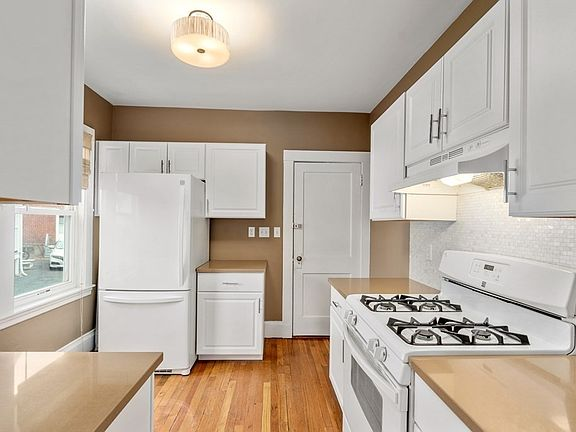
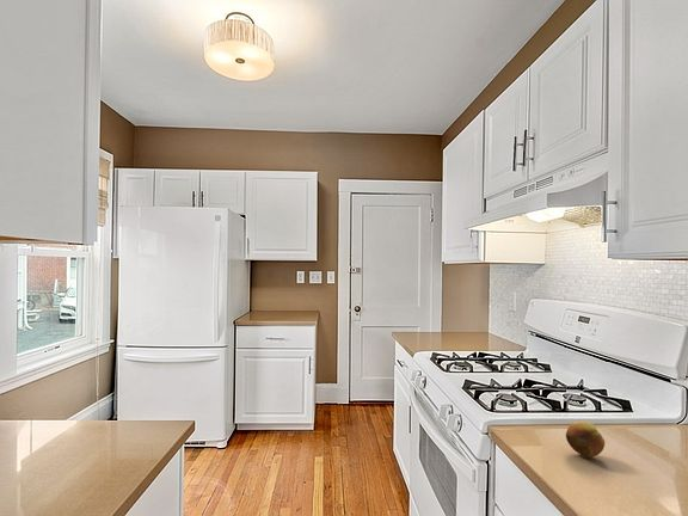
+ fruit (584, 438)
